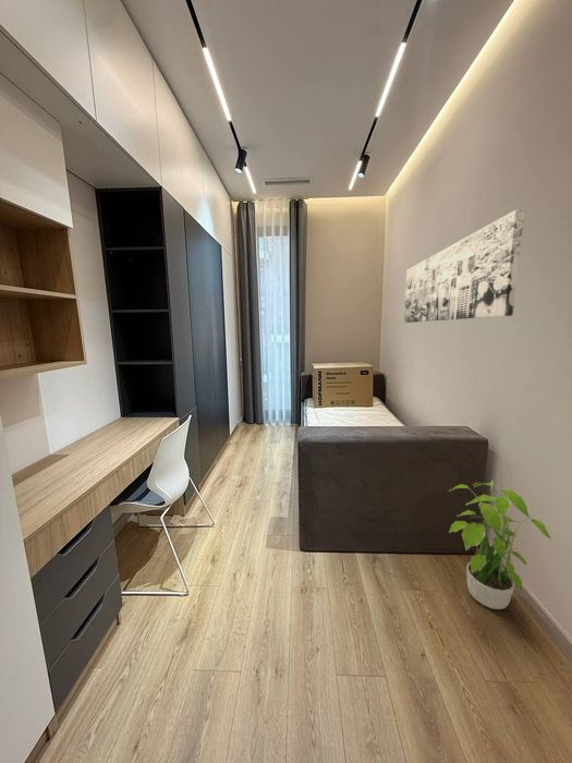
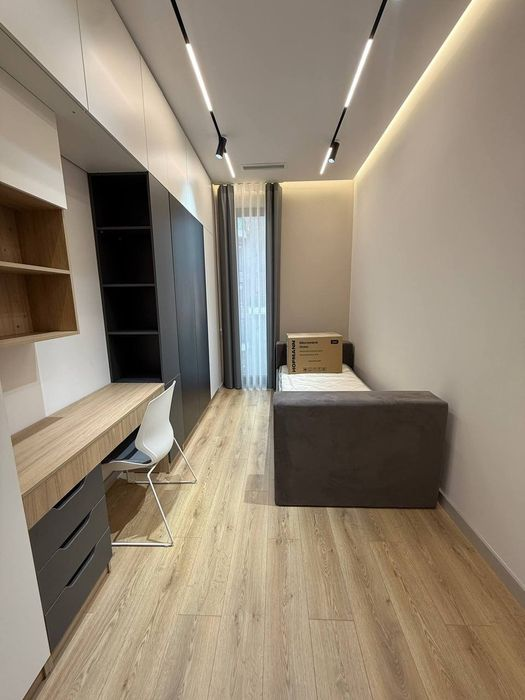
- wall art (442, 286)
- potted plant (485, 537)
